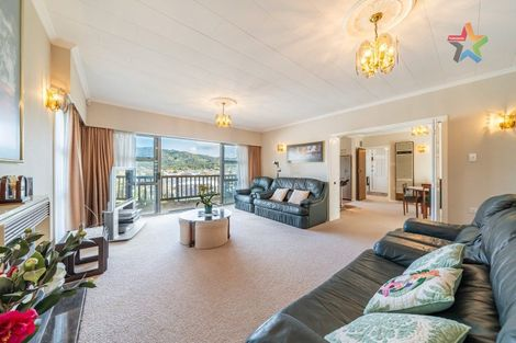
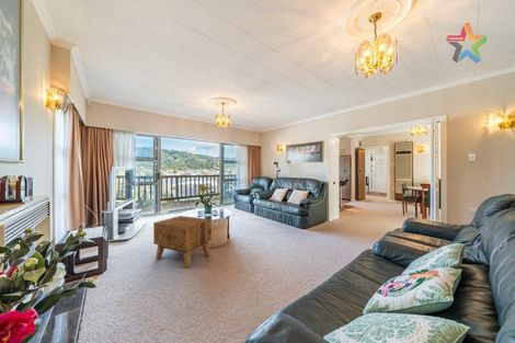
+ side table (182, 239)
